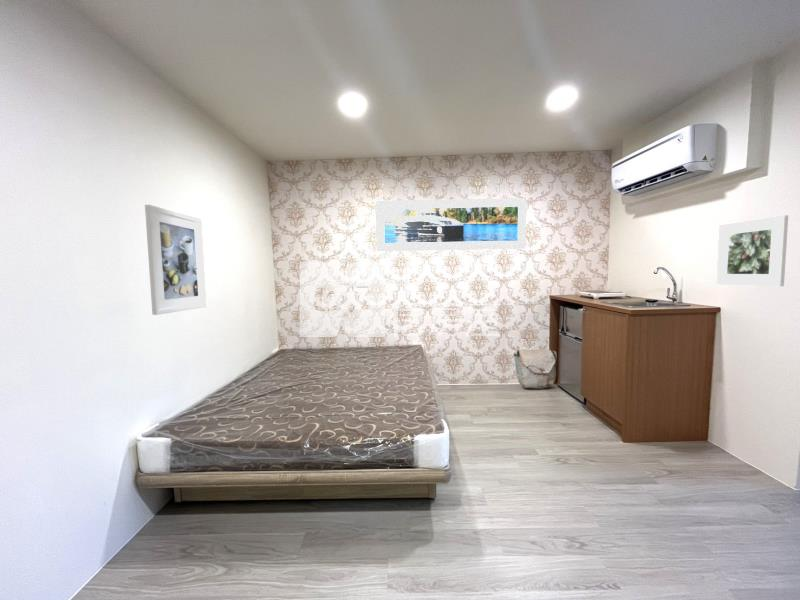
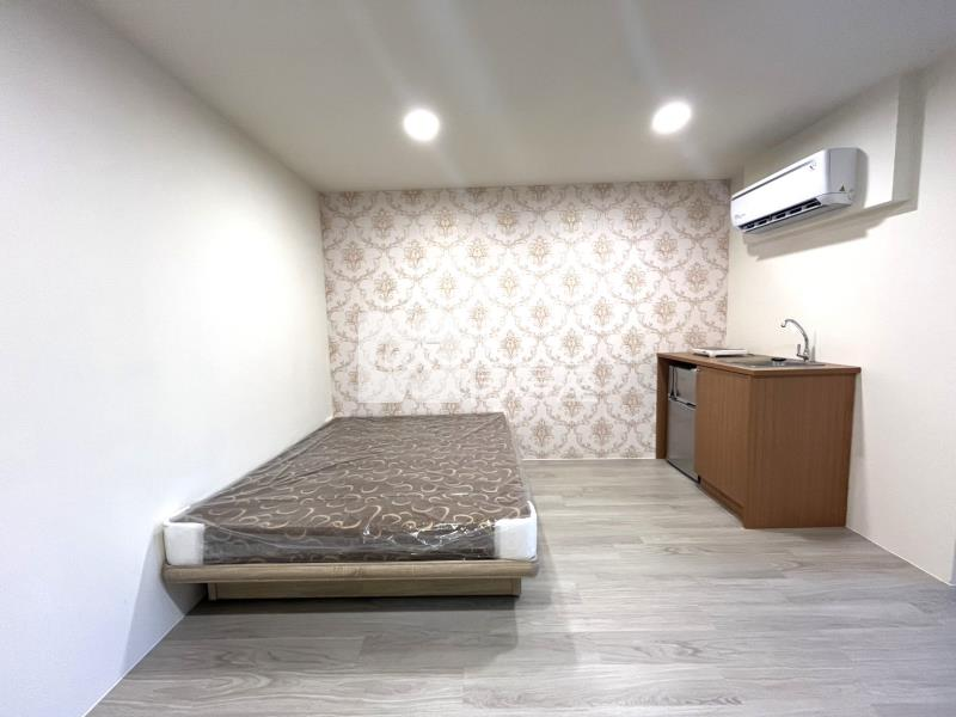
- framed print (179, 262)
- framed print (748, 253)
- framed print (450, 224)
- bag (535, 369)
